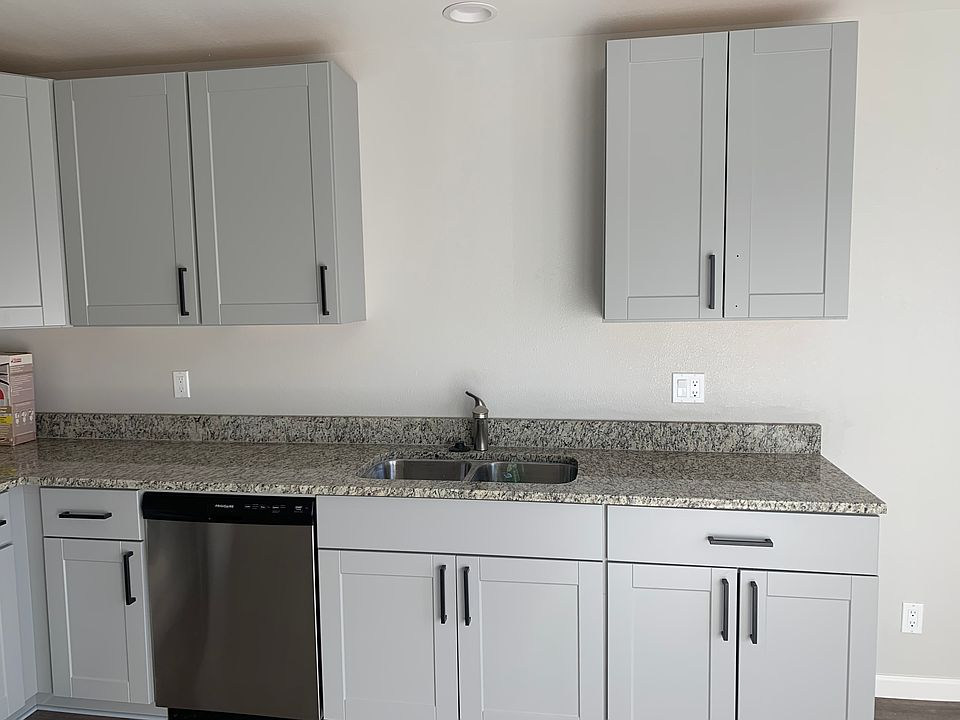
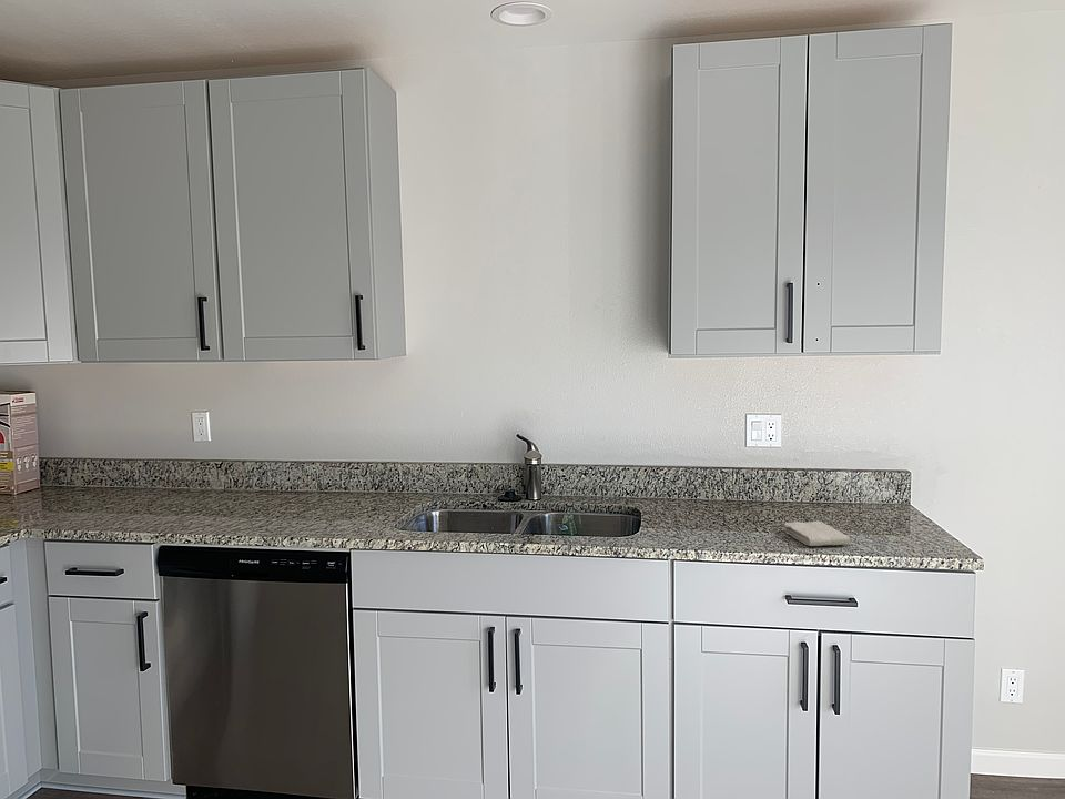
+ washcloth (814, 533)
